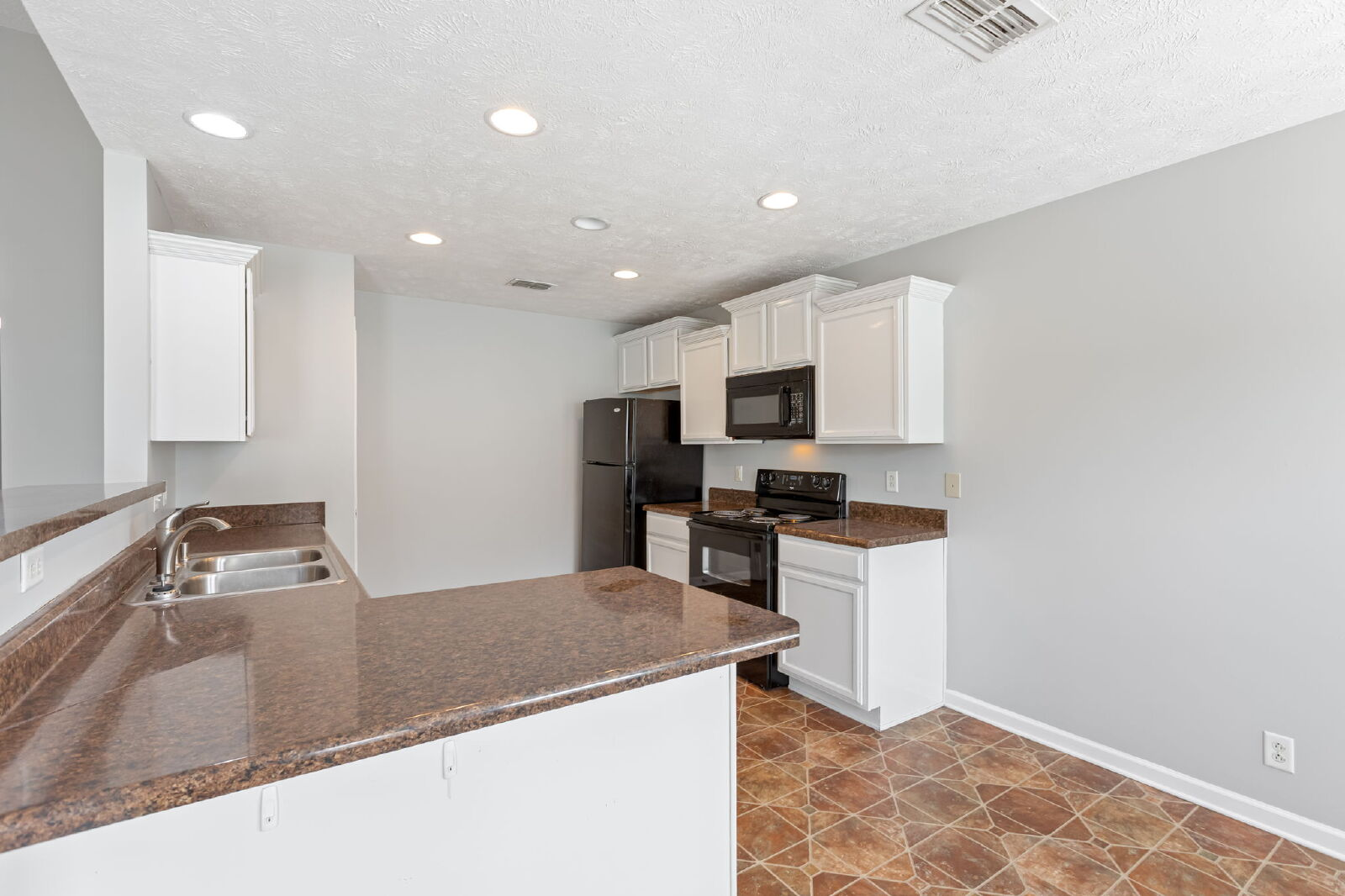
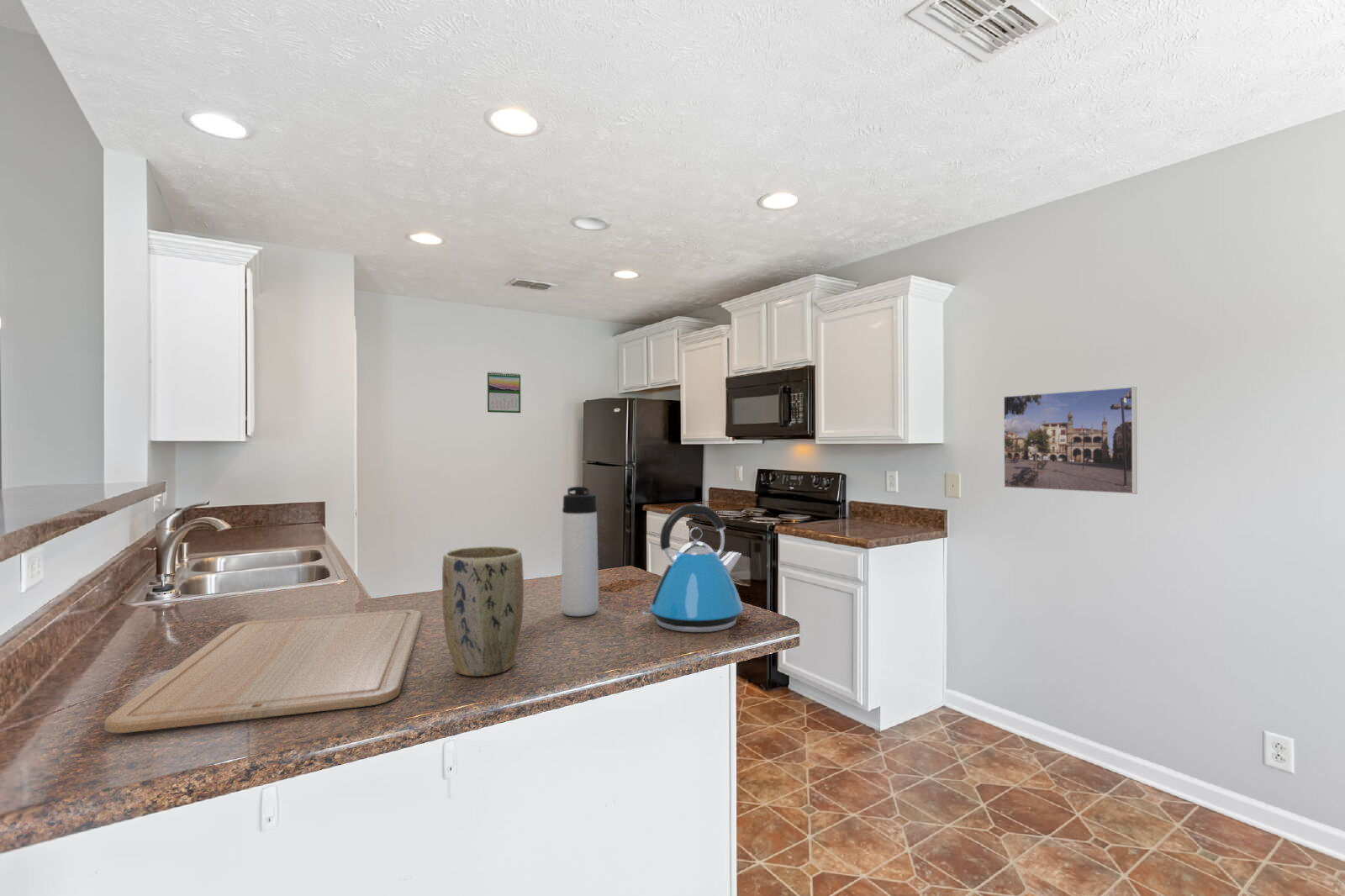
+ chopping board (302, 655)
+ calendar (504, 392)
+ thermos bottle (579, 549)
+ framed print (1065, 440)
+ kettle (693, 562)
+ plant pot (483, 609)
